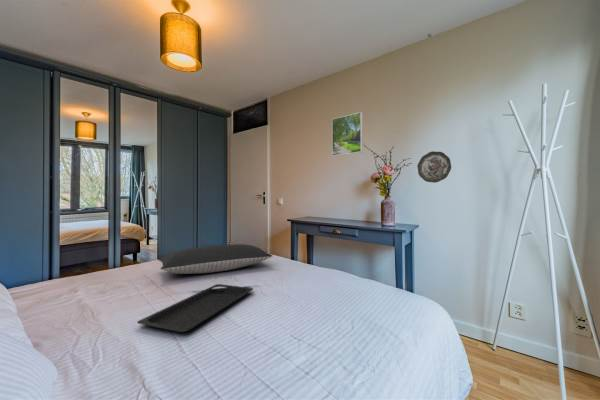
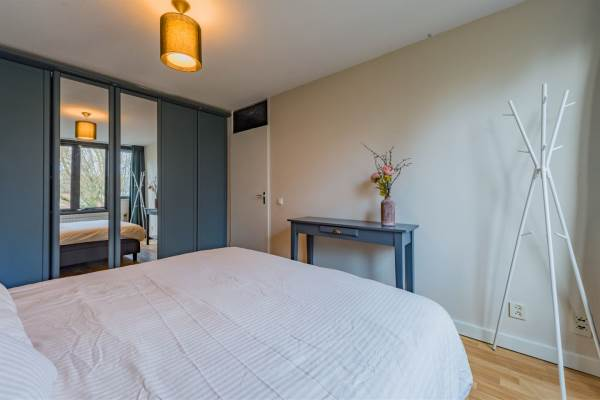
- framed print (346, 135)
- serving tray (204, 305)
- pillow (216, 258)
- decorative plate (434, 167)
